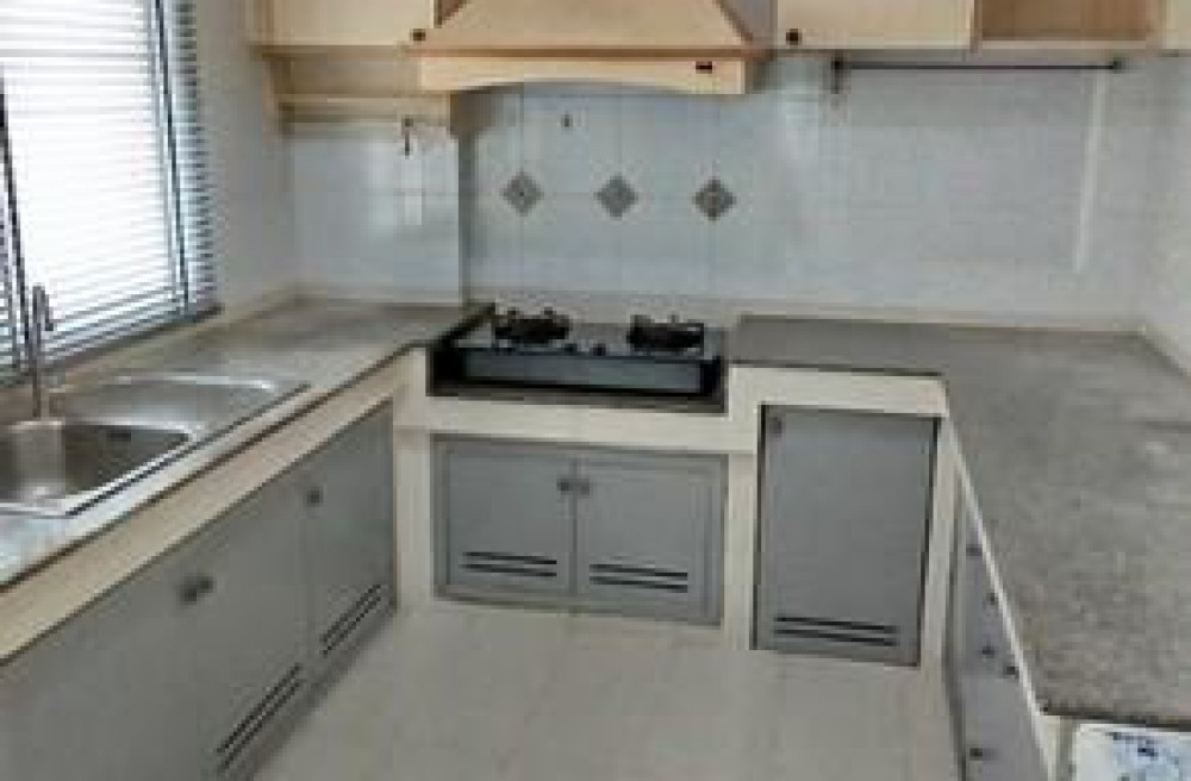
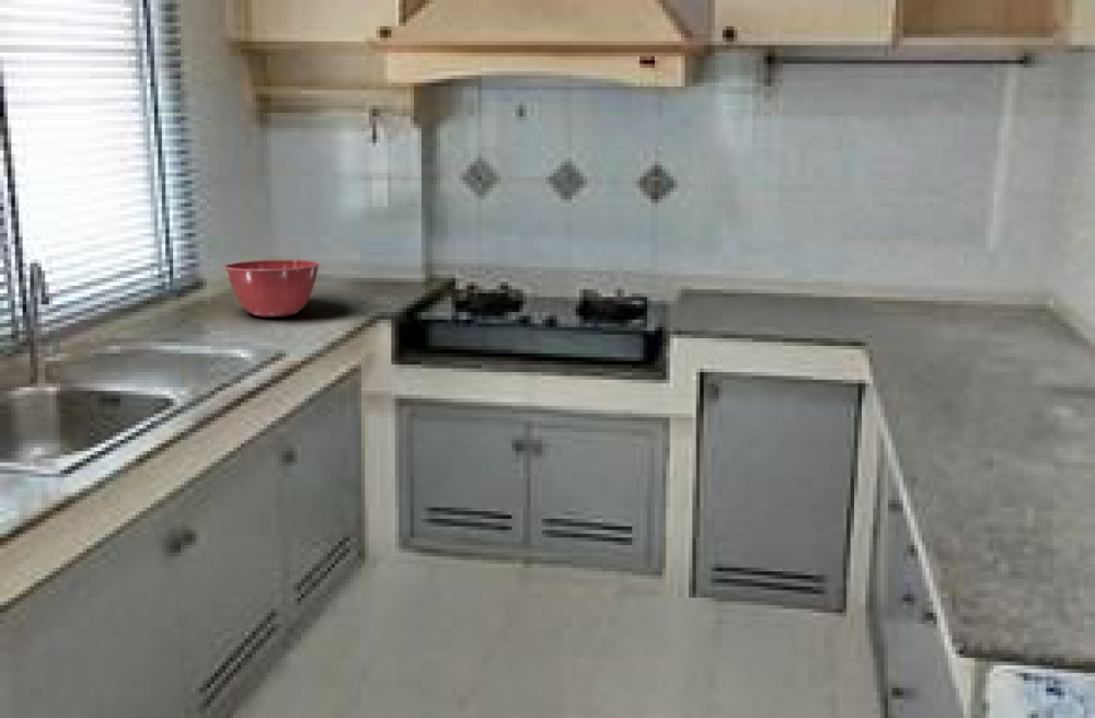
+ mixing bowl (273, 288)
